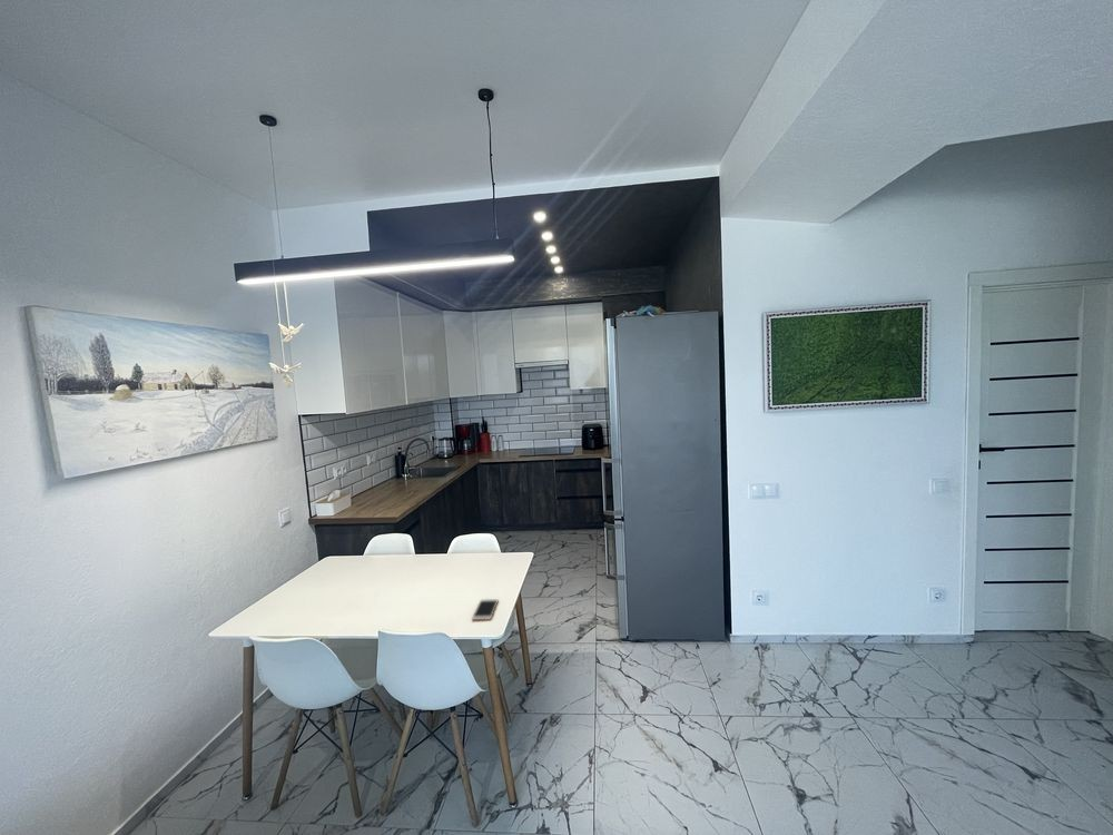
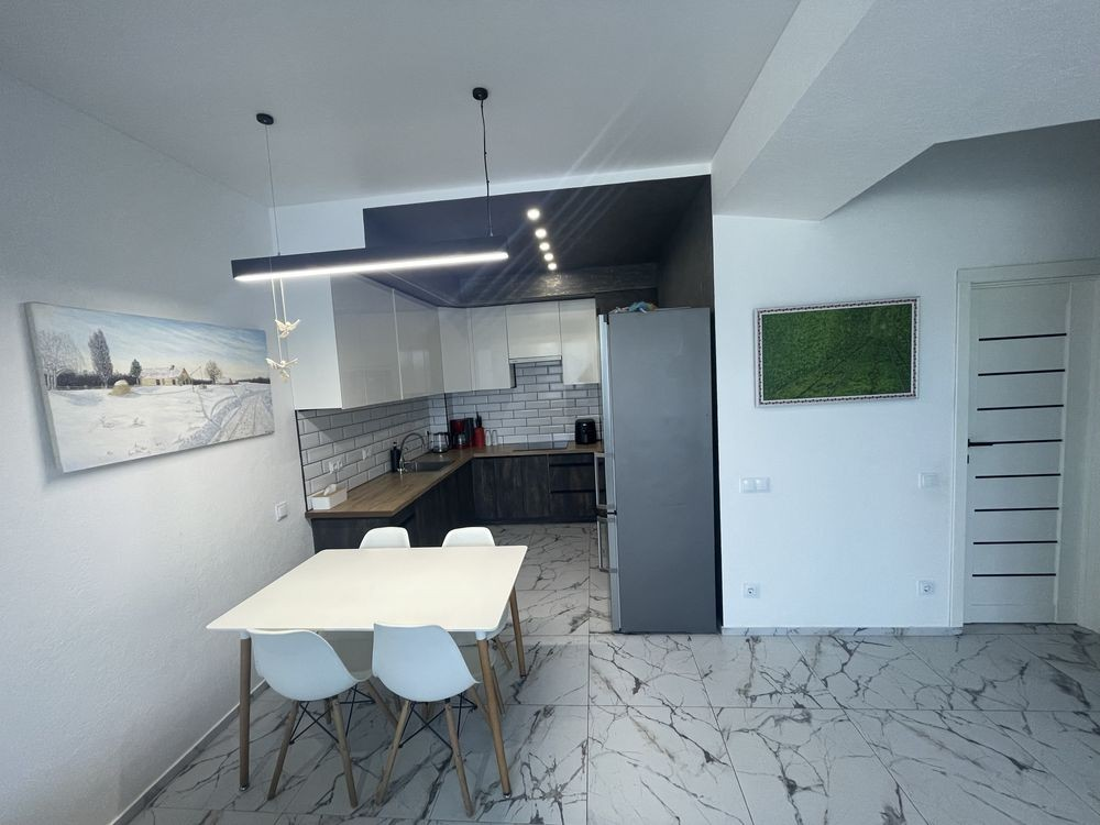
- smartphone (485, 609)
